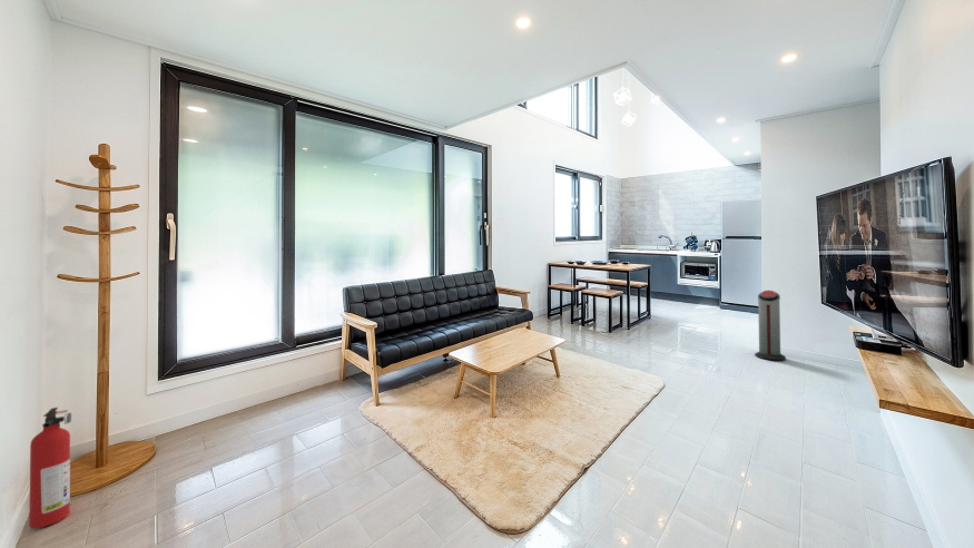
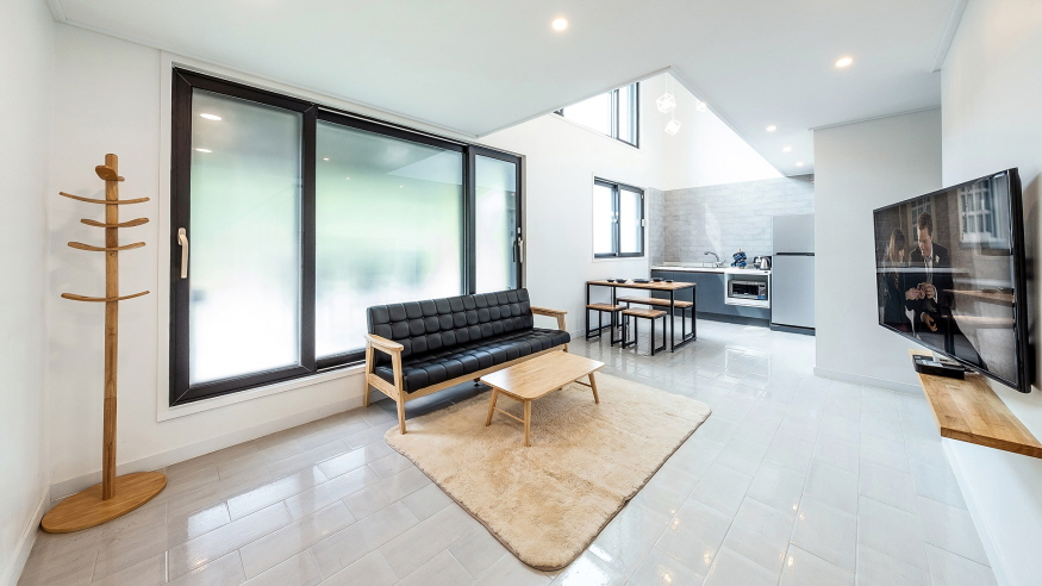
- air purifier (769, 323)
- fire extinguisher (50, 463)
